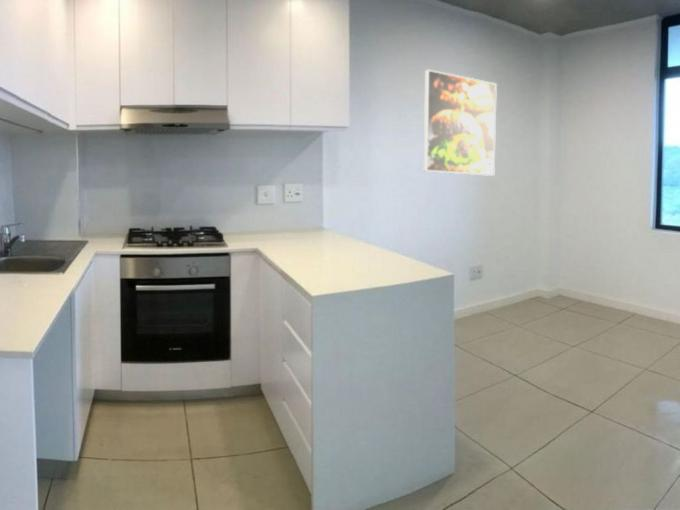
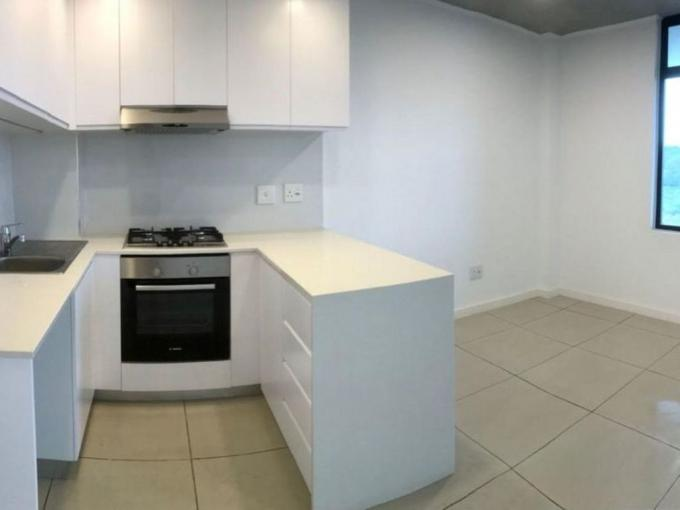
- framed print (461, 125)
